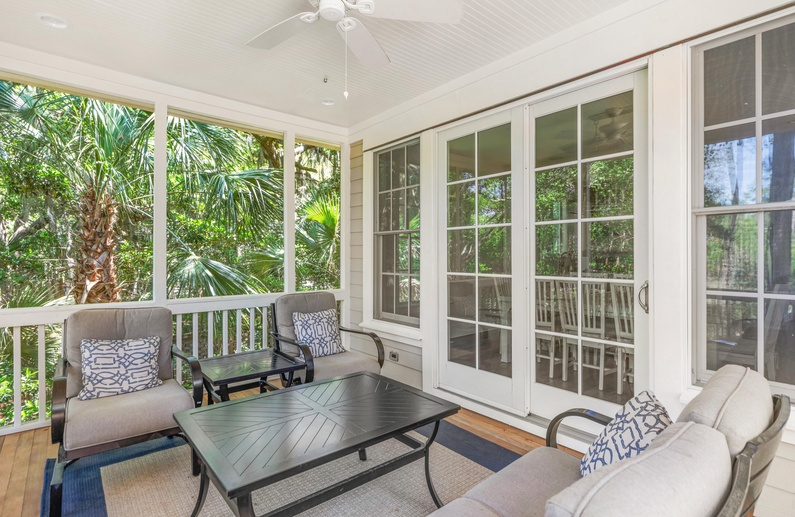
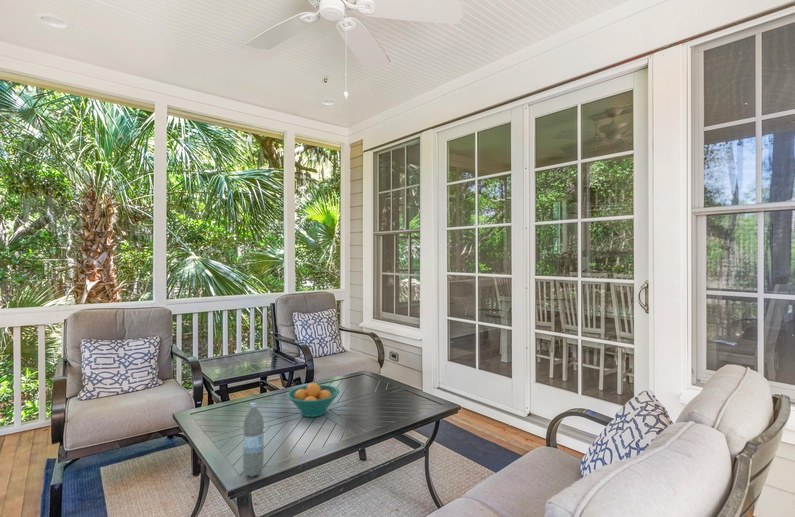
+ fruit bowl (313, 397)
+ water bottle (253, 438)
